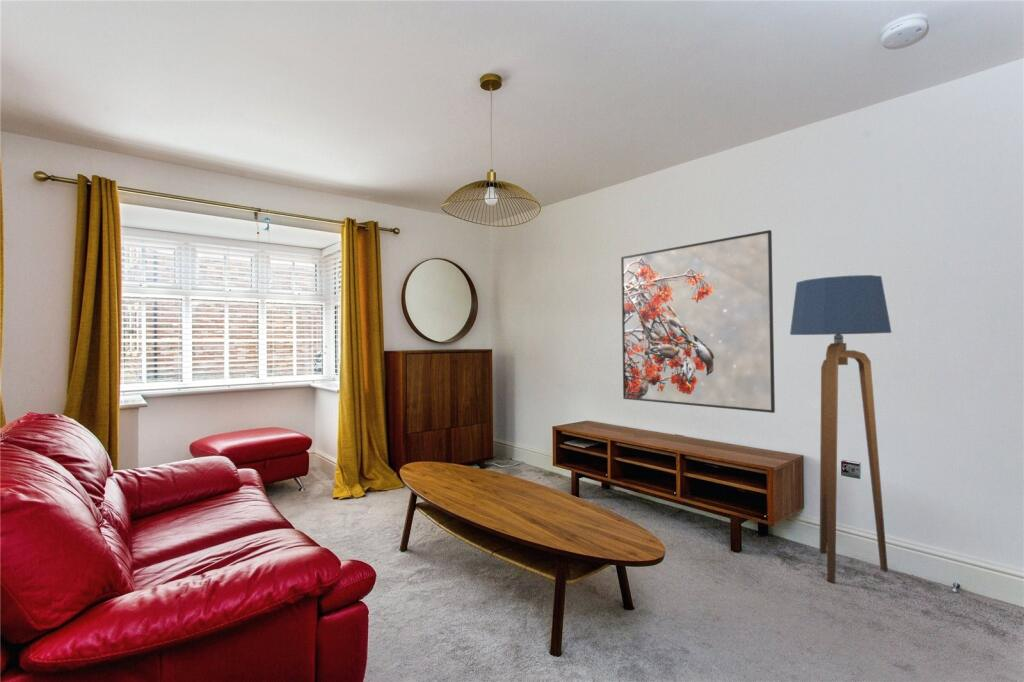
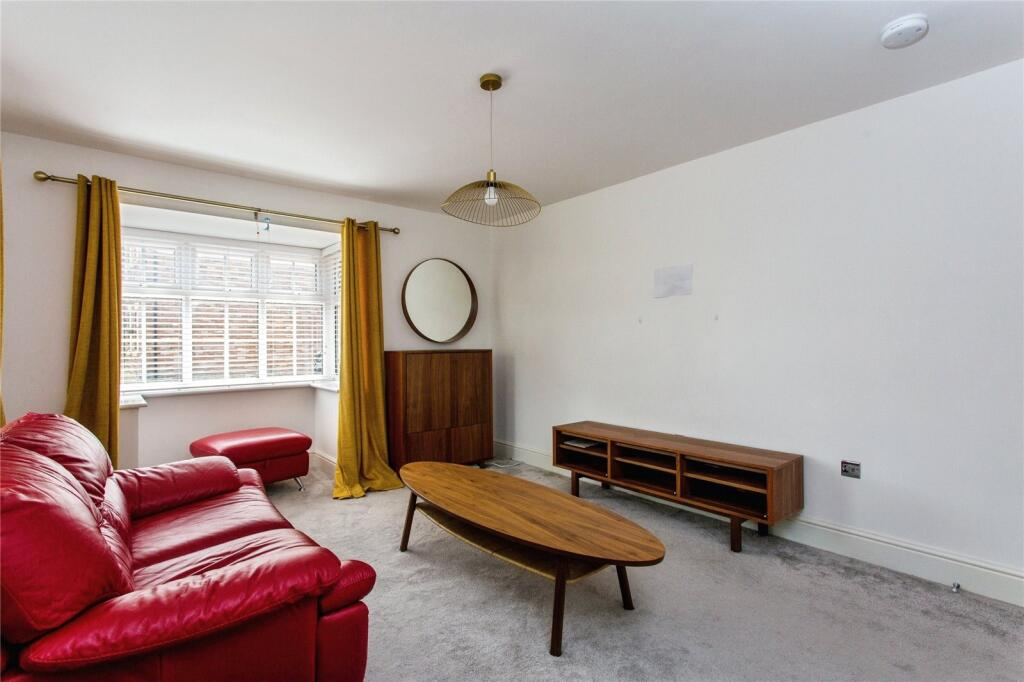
- floor lamp (836, 424)
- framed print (688, 325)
